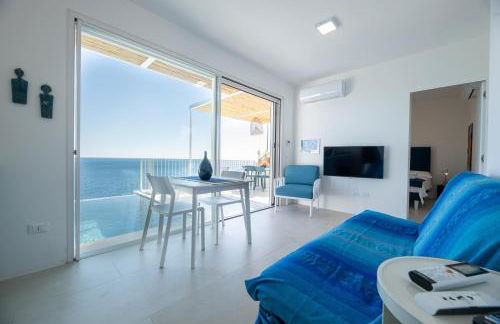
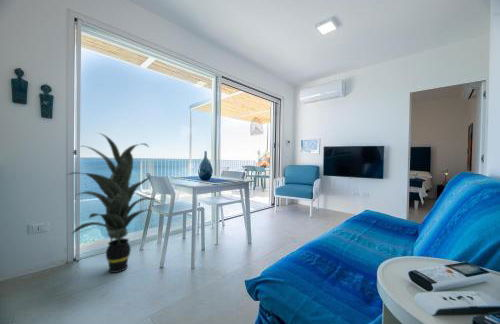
+ indoor plant (112, 201)
